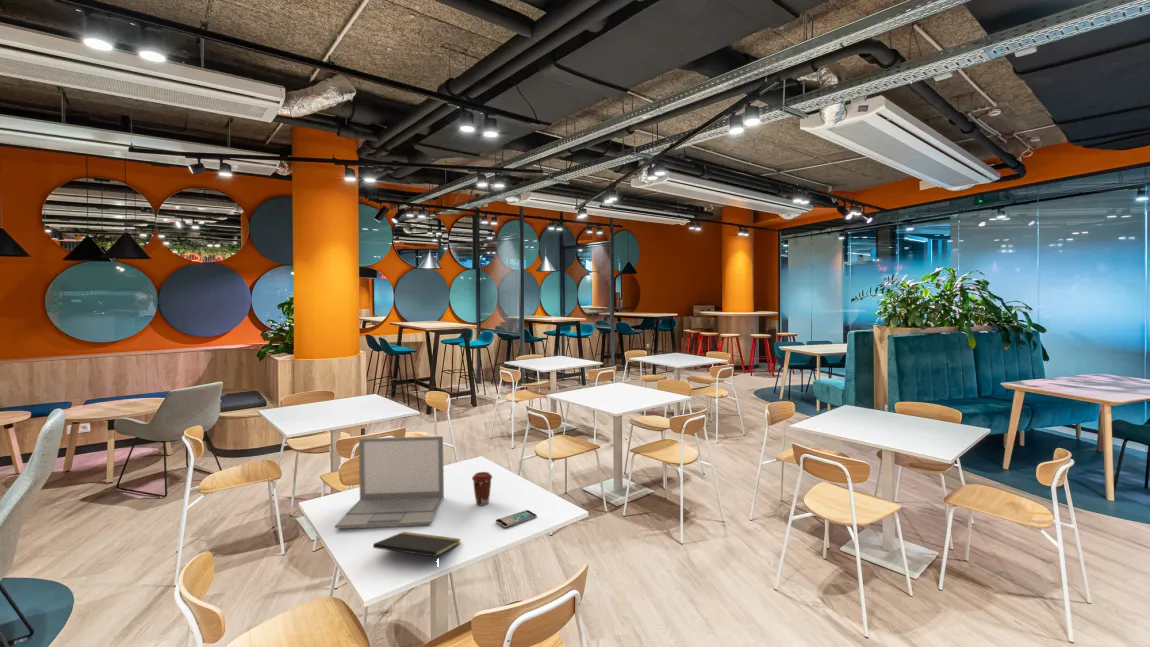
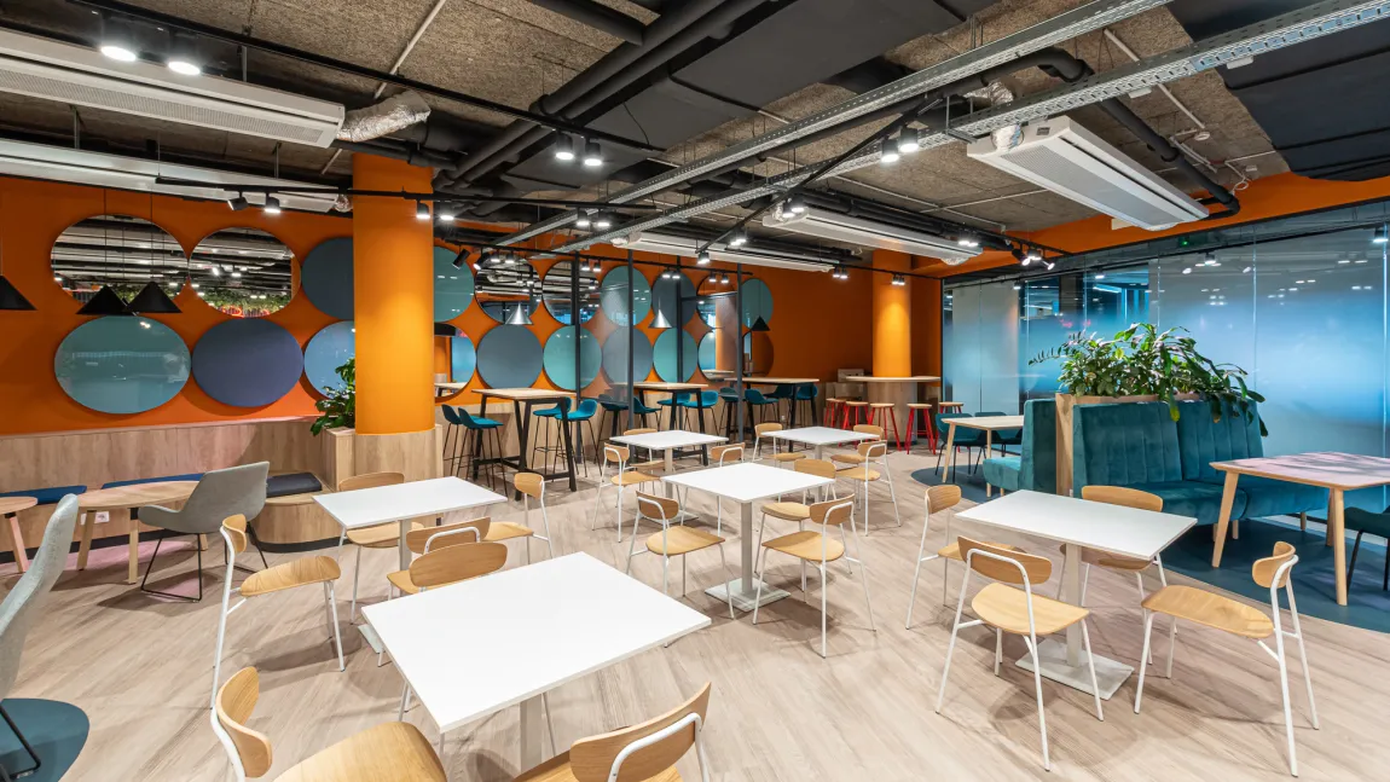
- smartphone (516, 518)
- notepad (418, 543)
- coffee cup (482, 488)
- laptop (392, 479)
